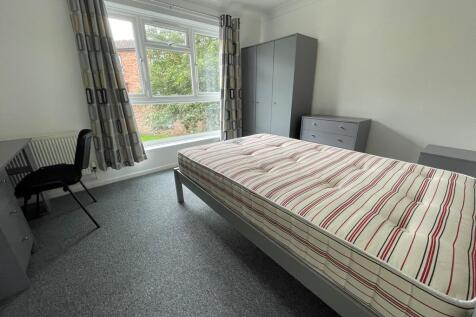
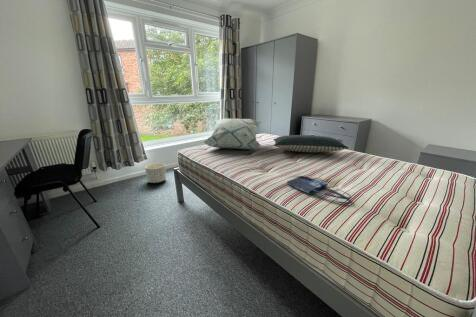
+ pillow (307, 143)
+ planter (156, 173)
+ shopping bag (318, 187)
+ decorative pillow (235, 133)
